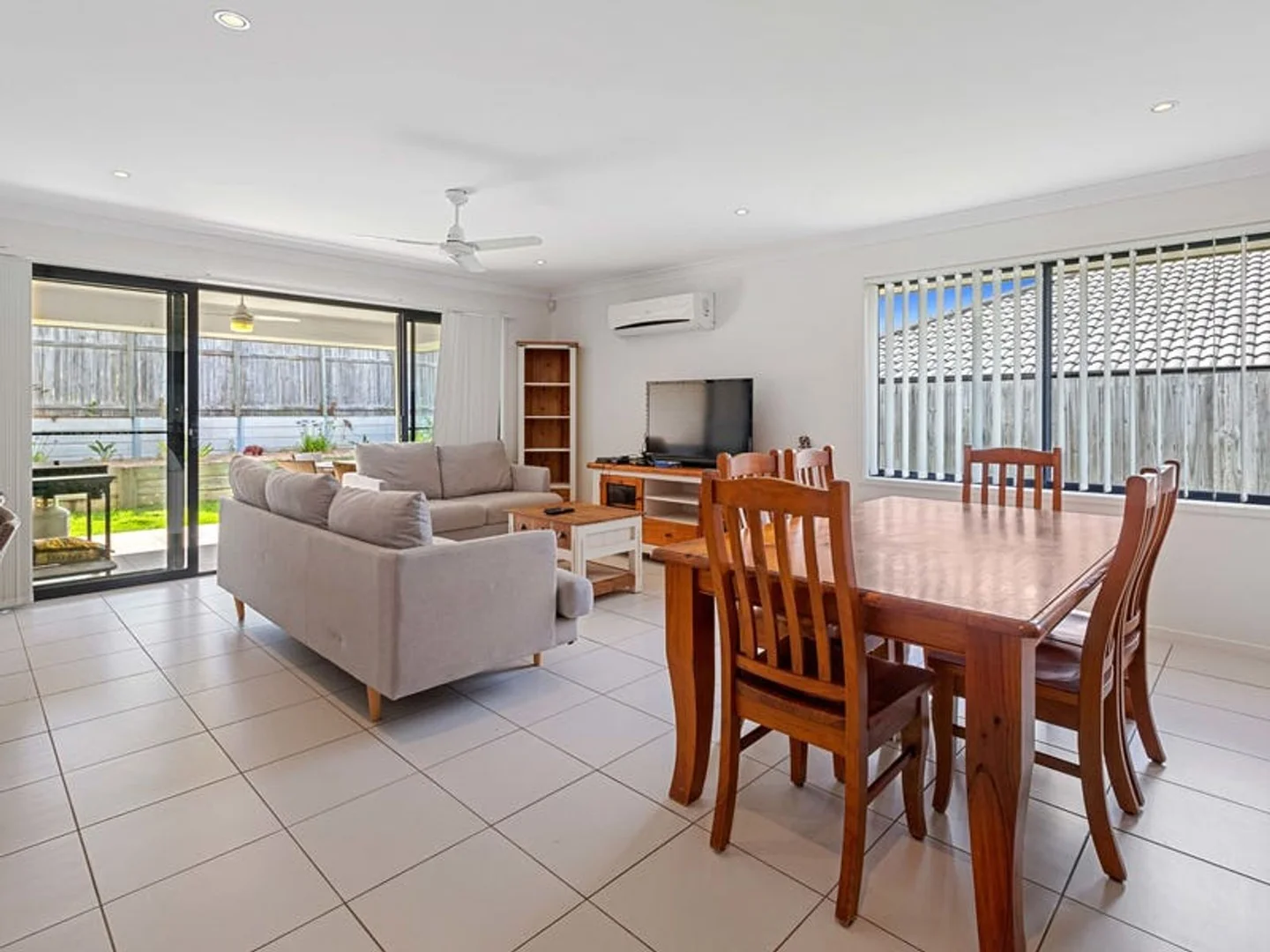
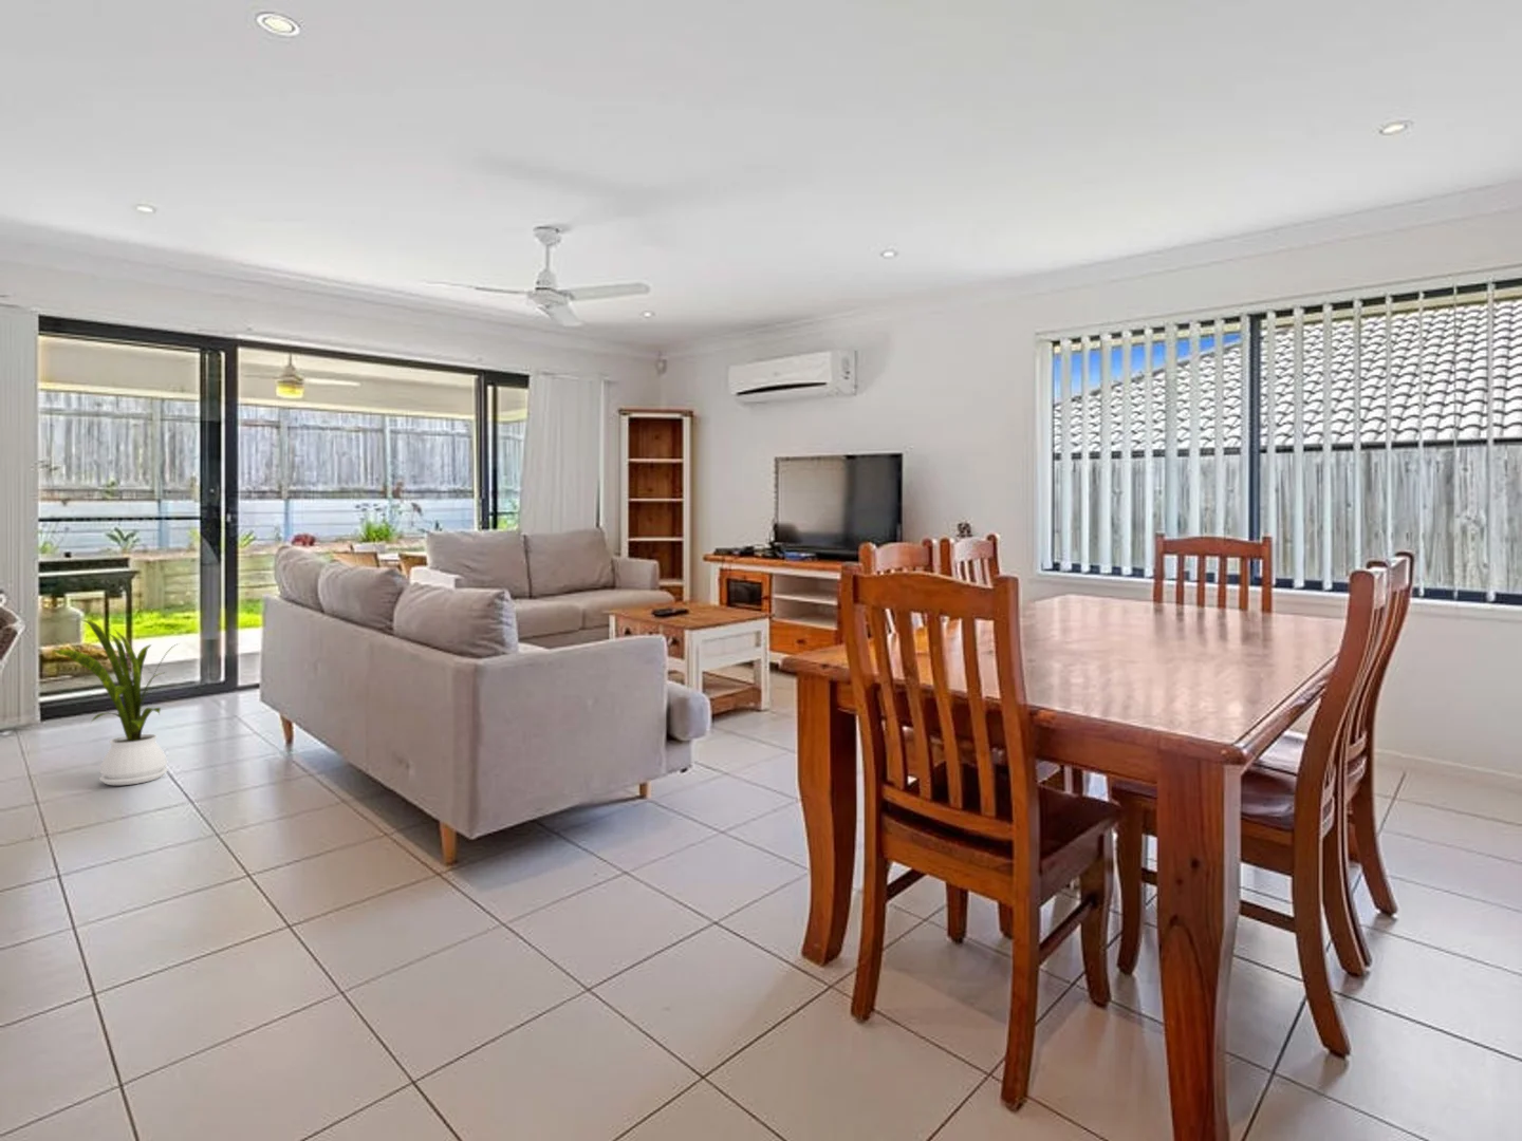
+ house plant (125, 698)
